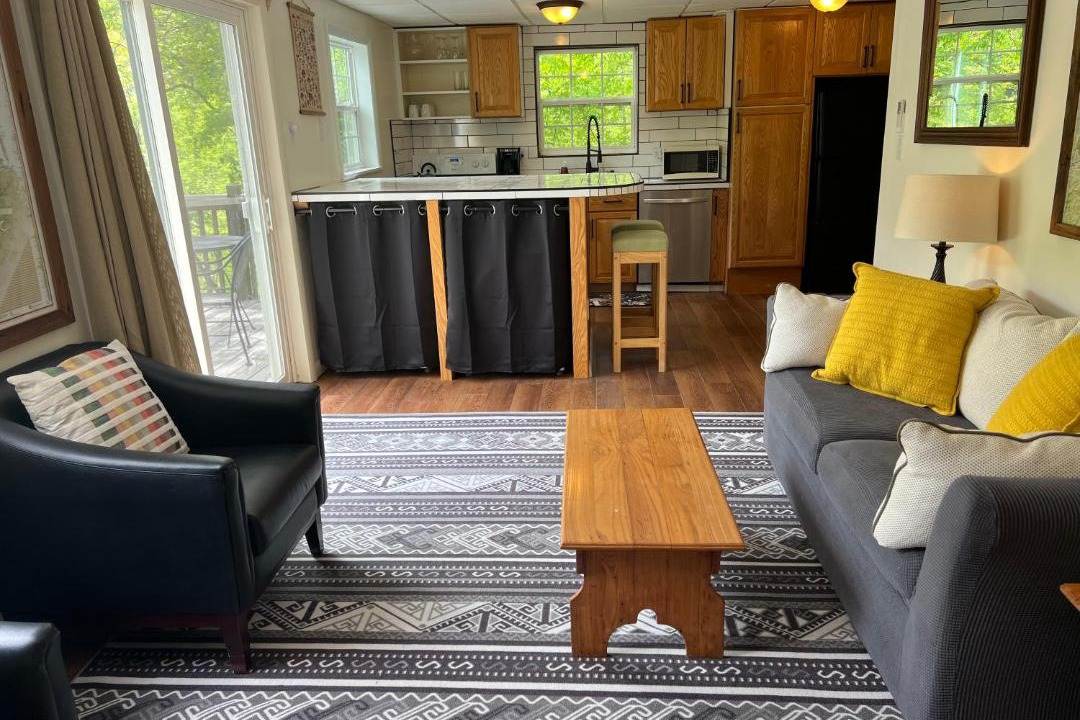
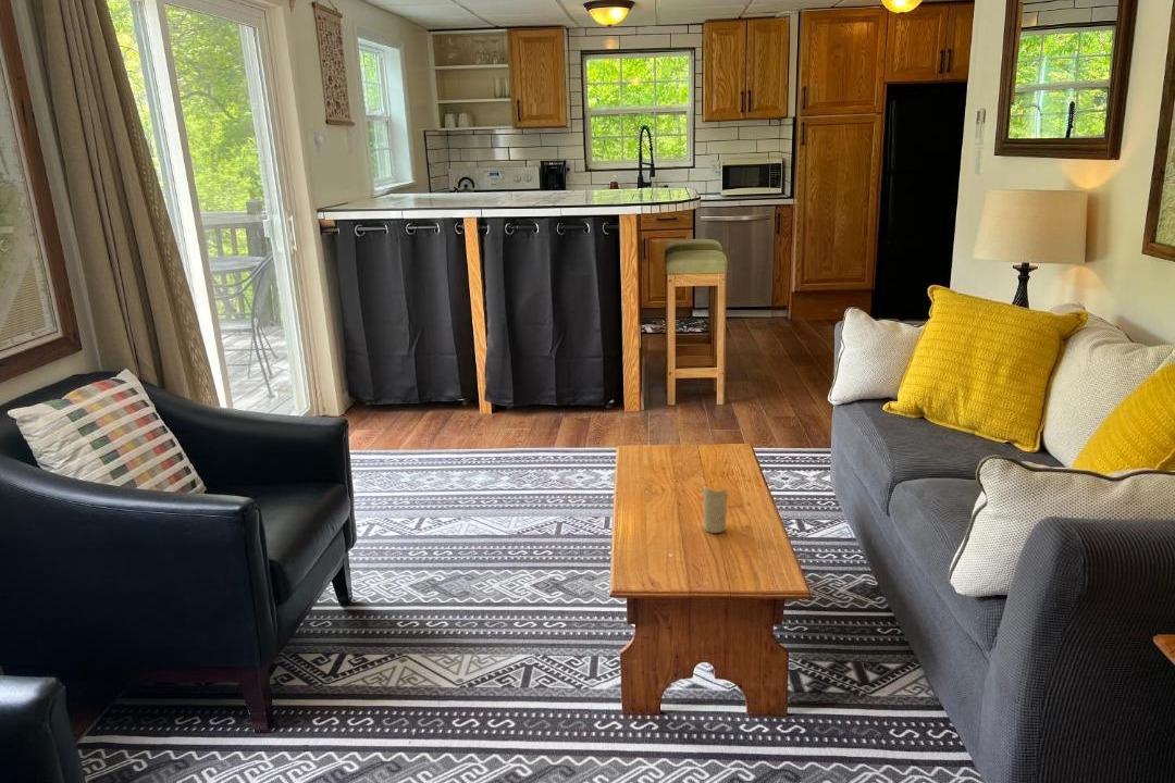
+ candle (715, 507)
